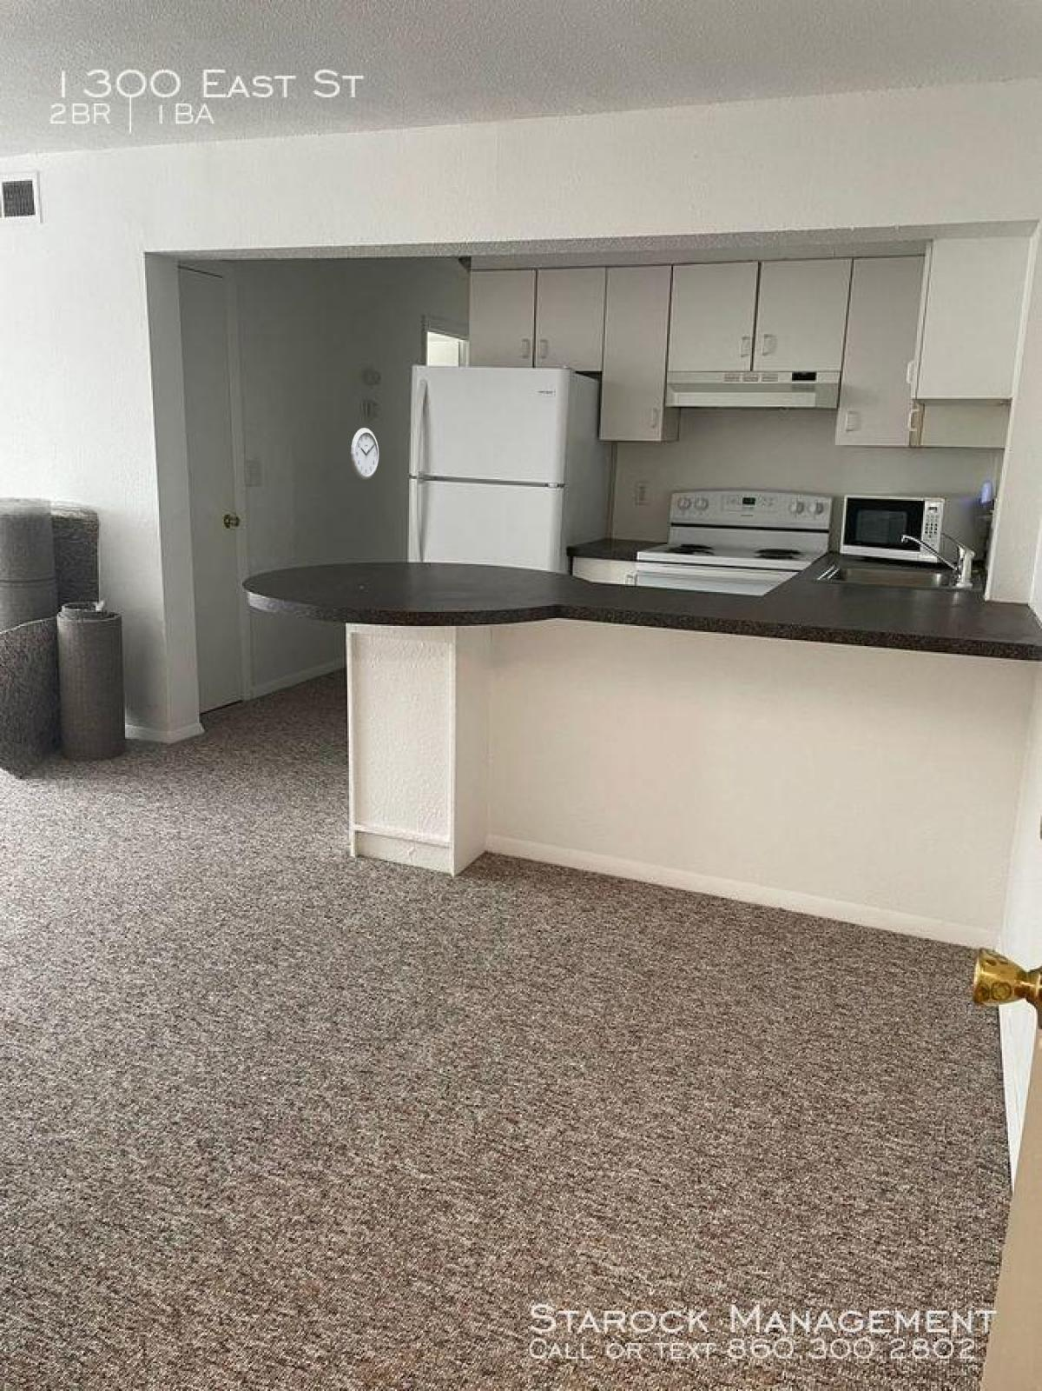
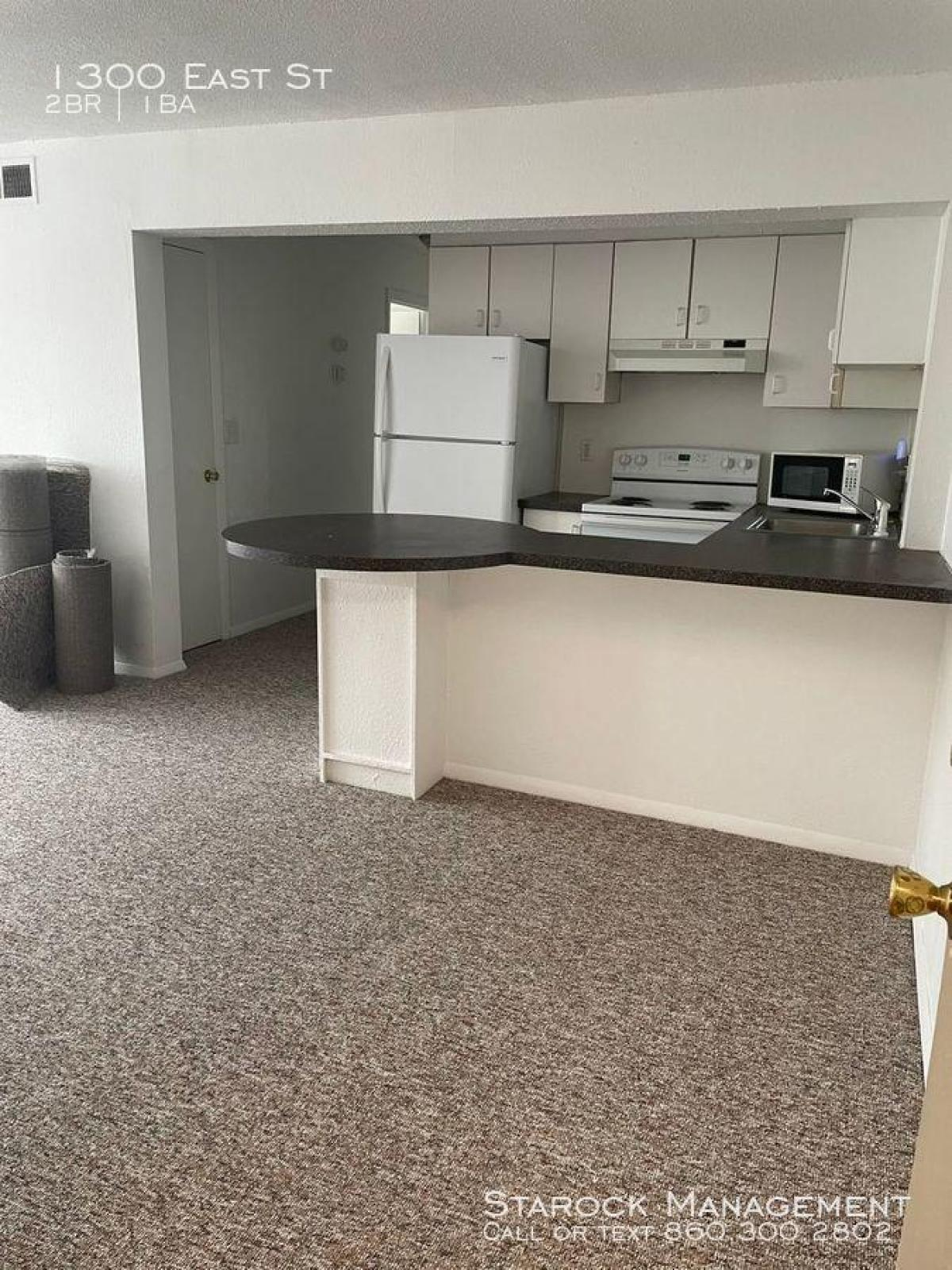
- wall clock (366, 453)
